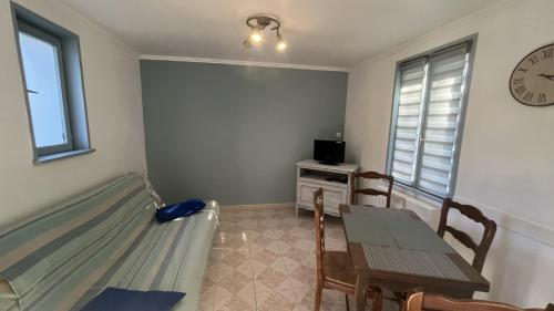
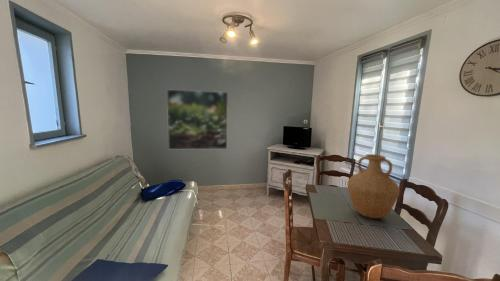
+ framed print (198, 120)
+ vase (372, 186)
